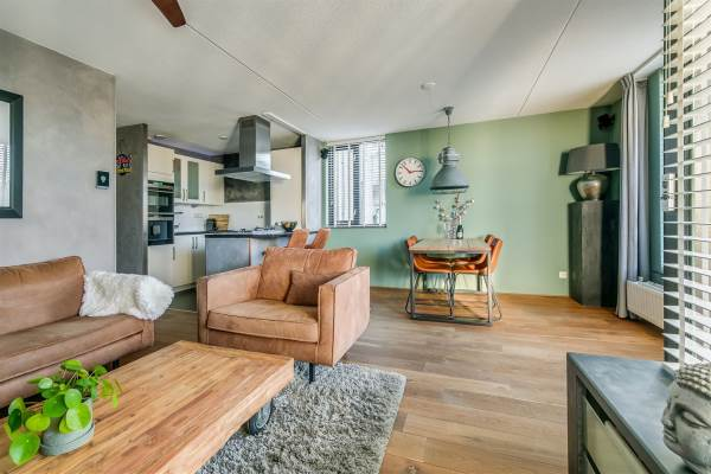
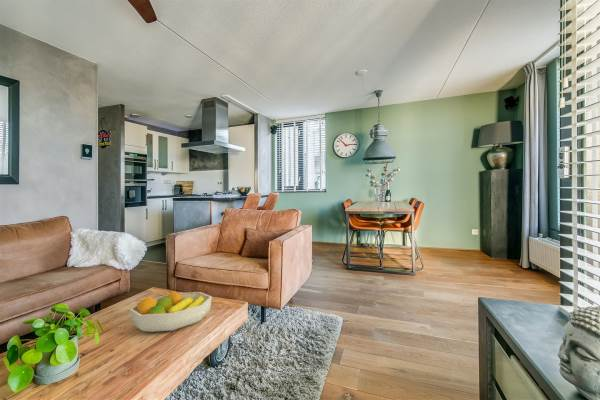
+ fruit bowl (173, 307)
